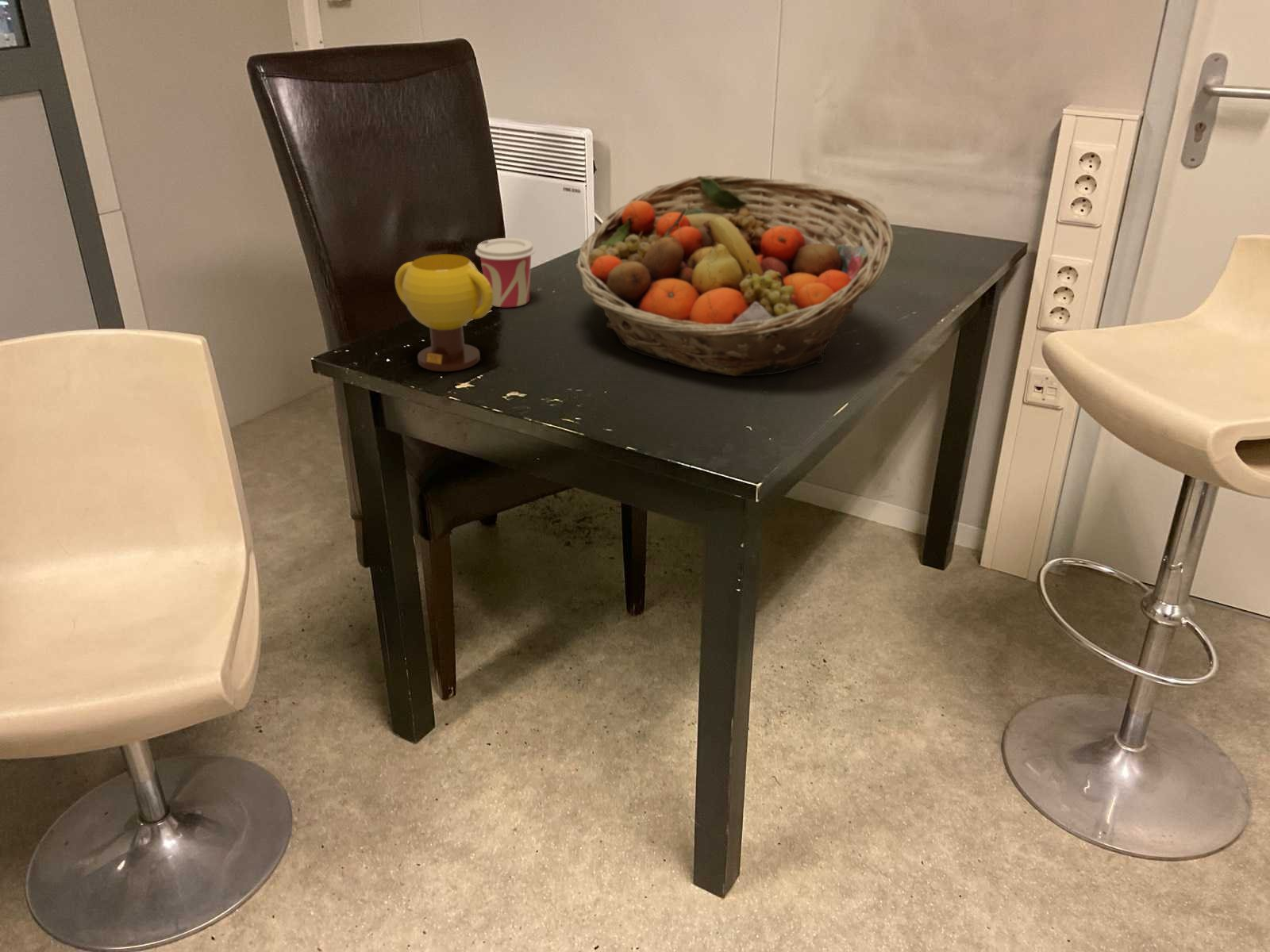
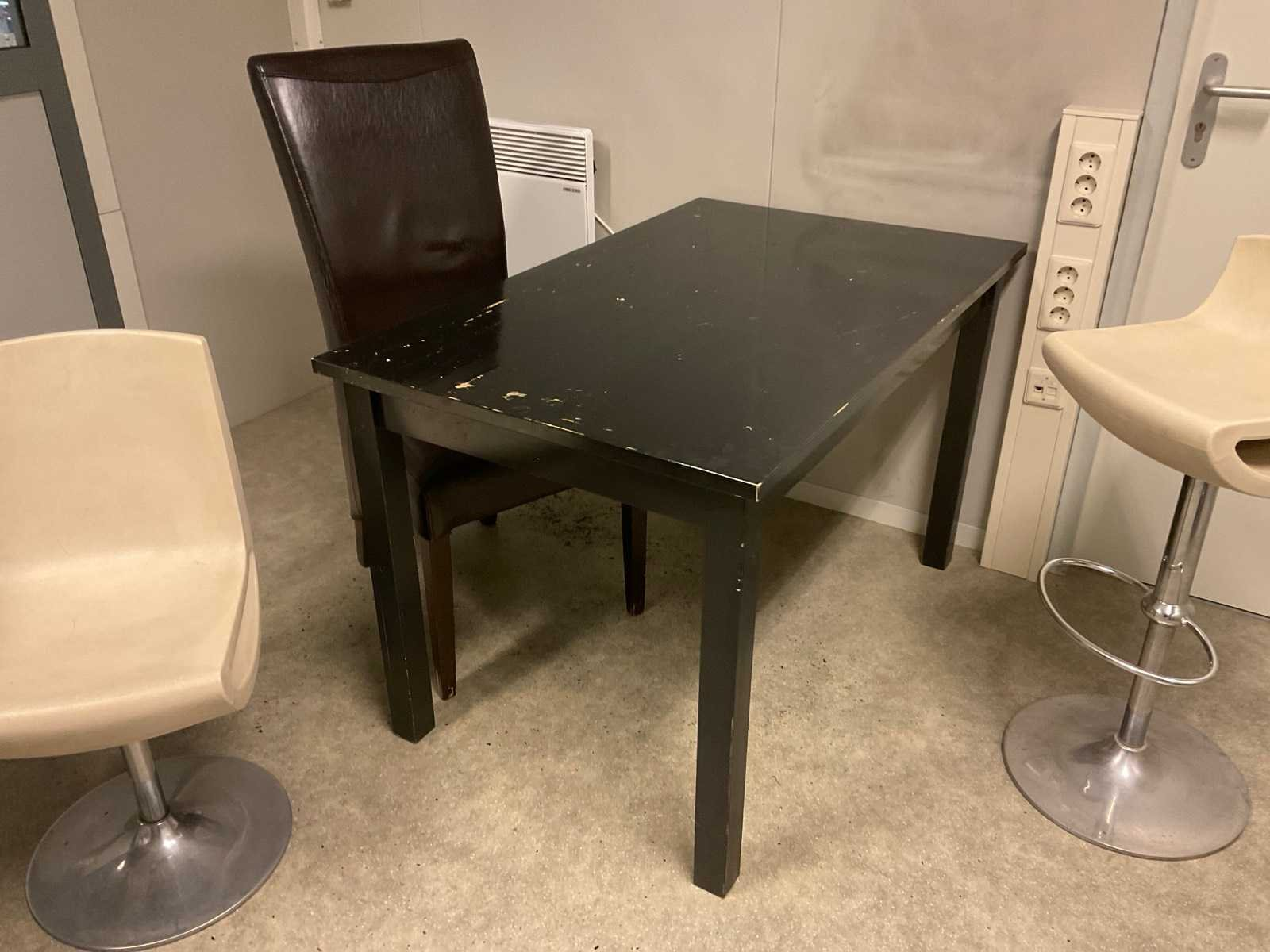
- fruit basket (728, 271)
- cup (506, 273)
- mug (445, 312)
